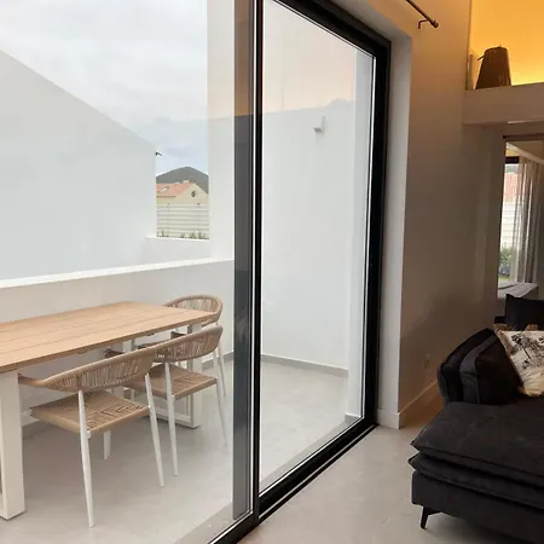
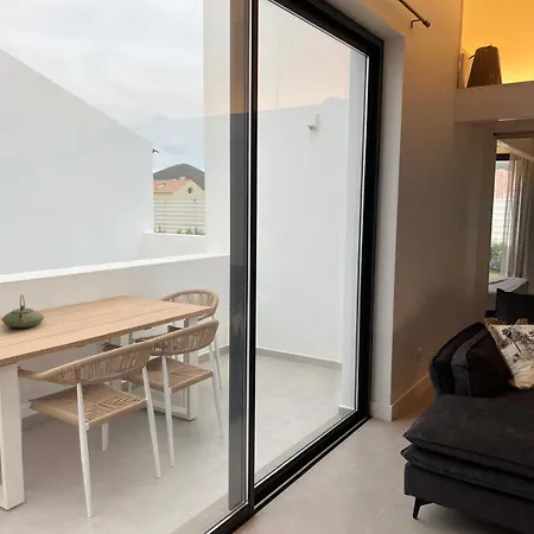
+ teapot (21, 310)
